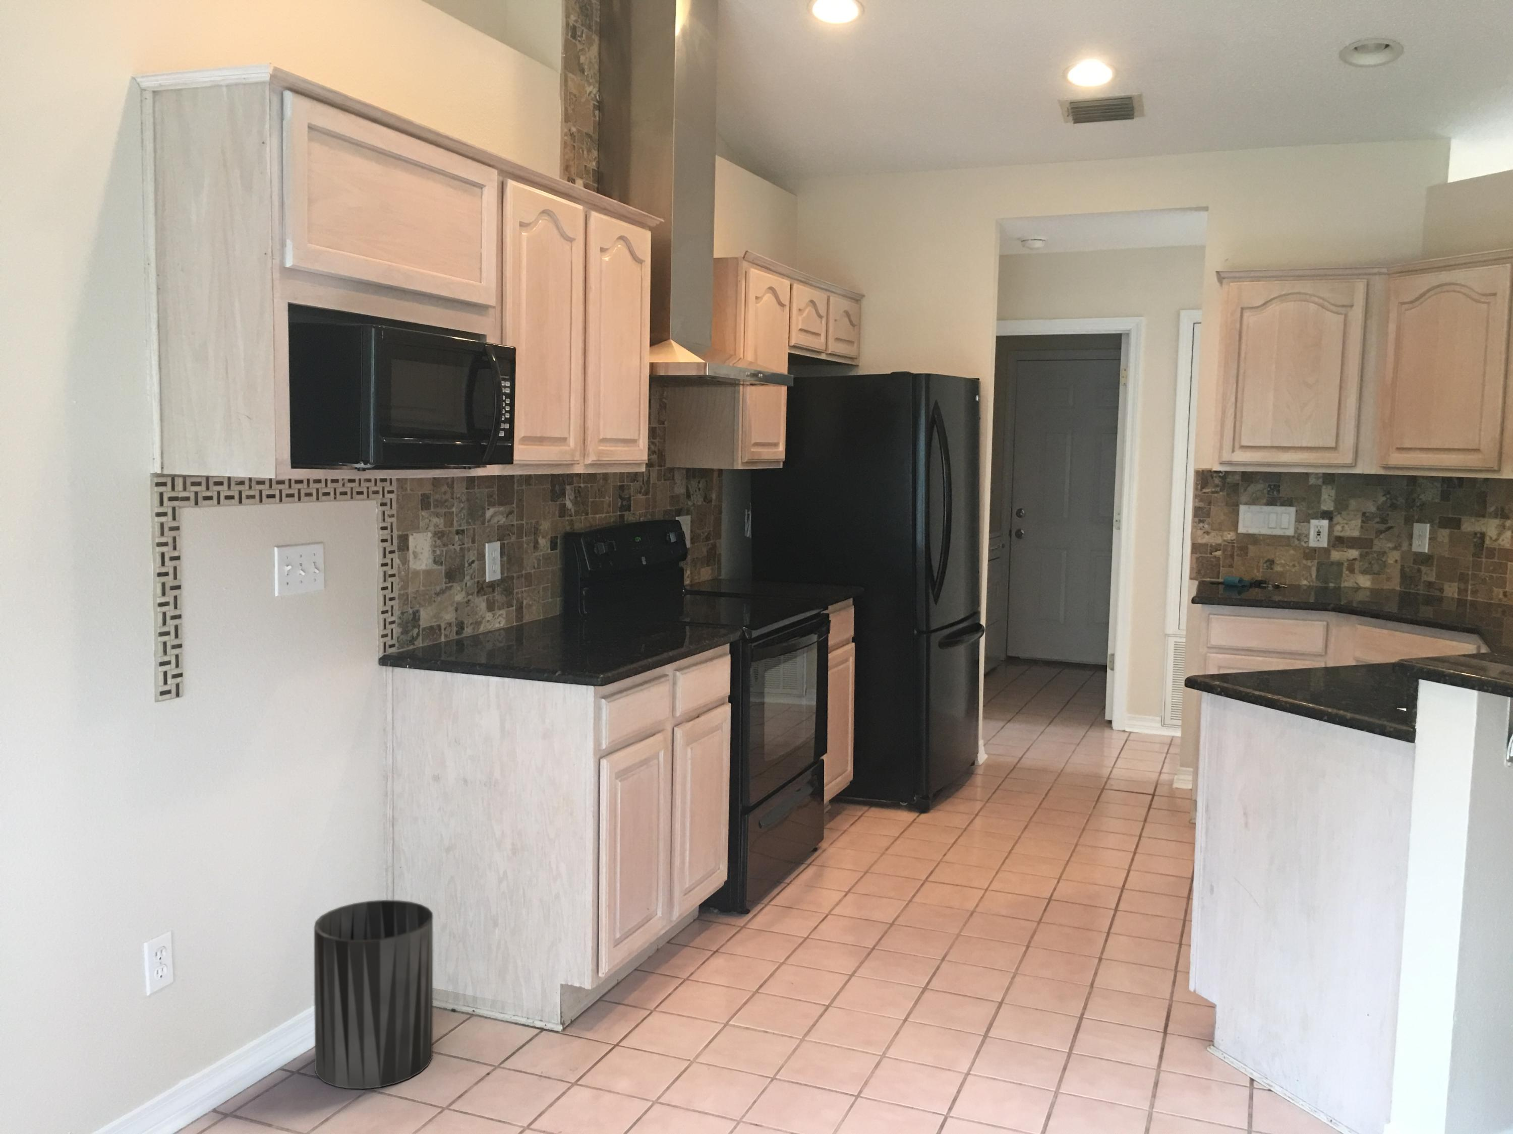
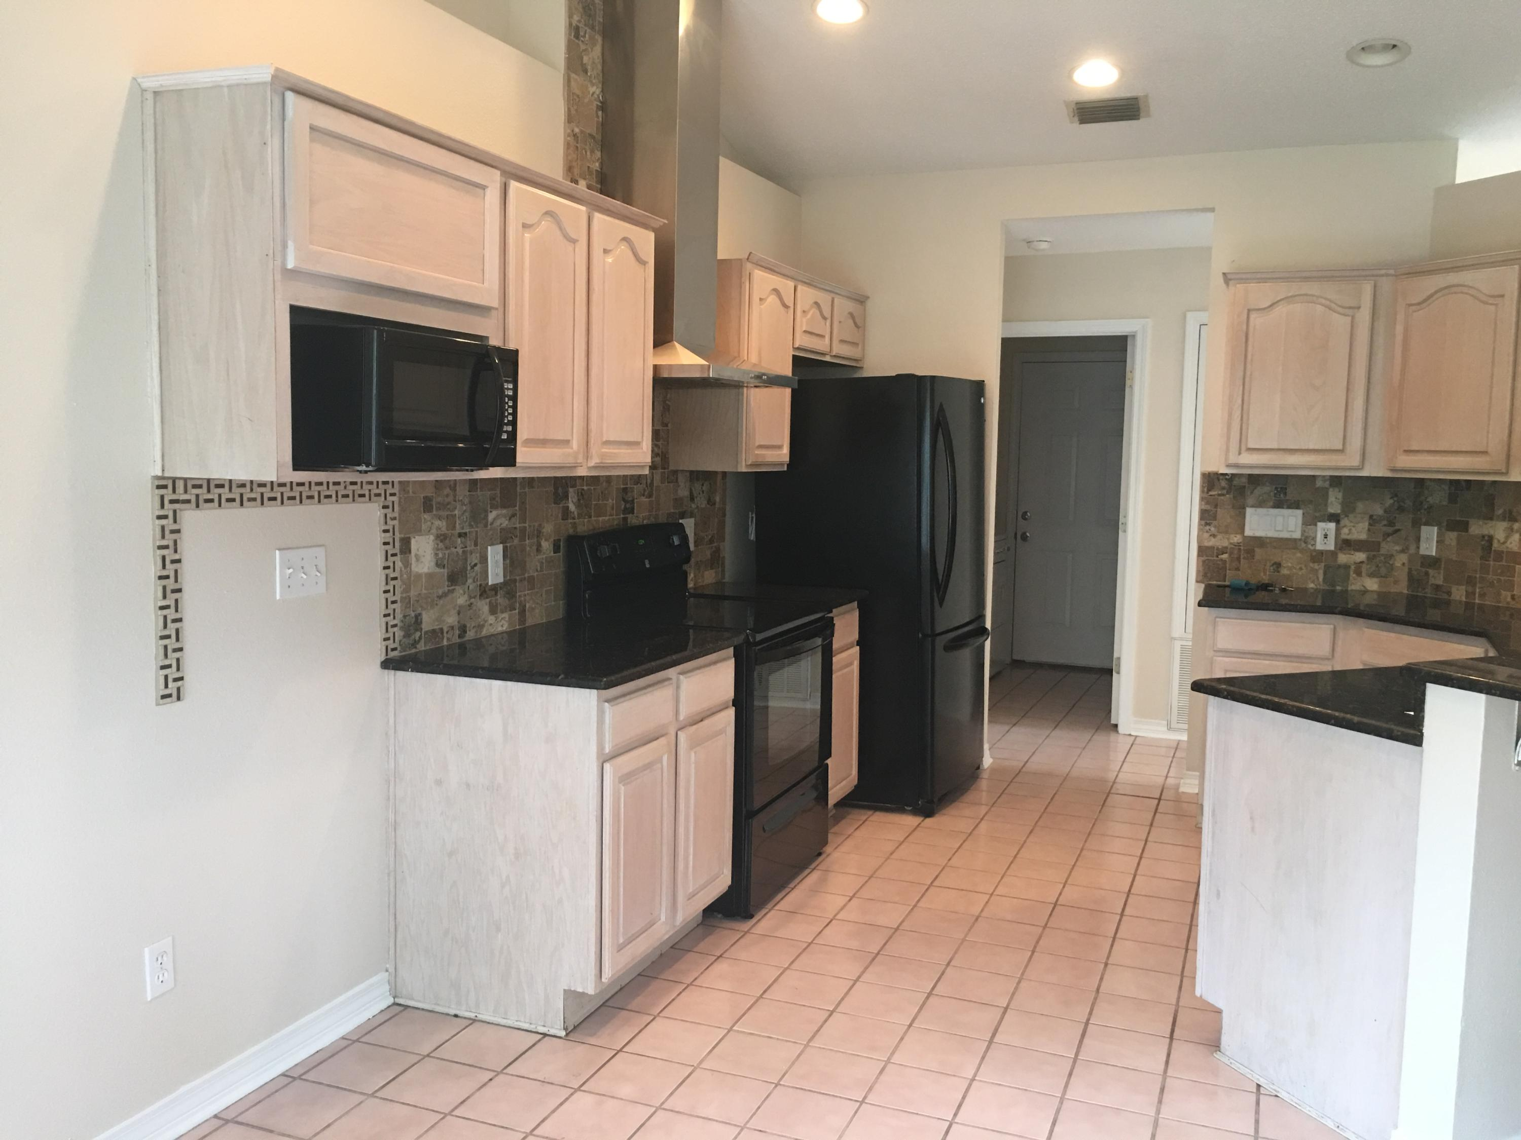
- trash can (374, 990)
